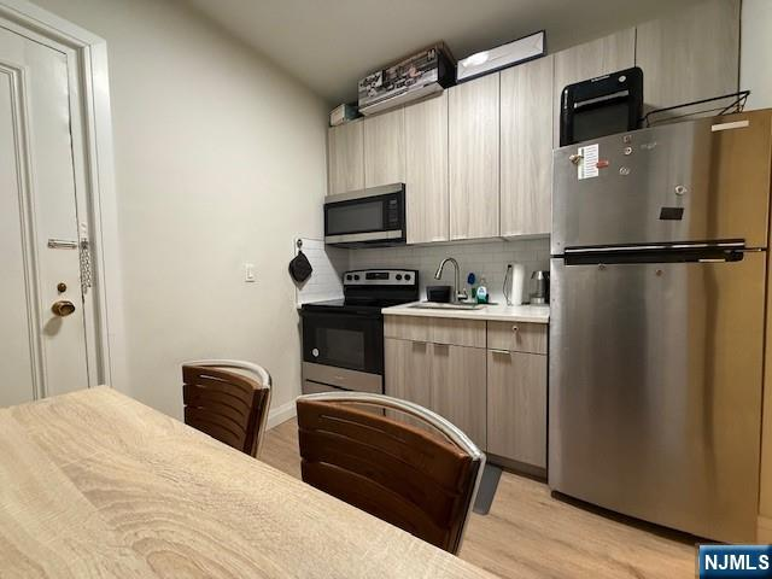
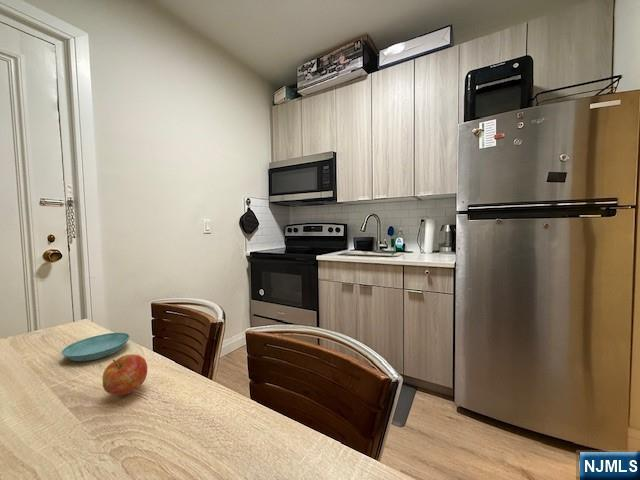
+ saucer (98, 347)
+ apple (126, 374)
